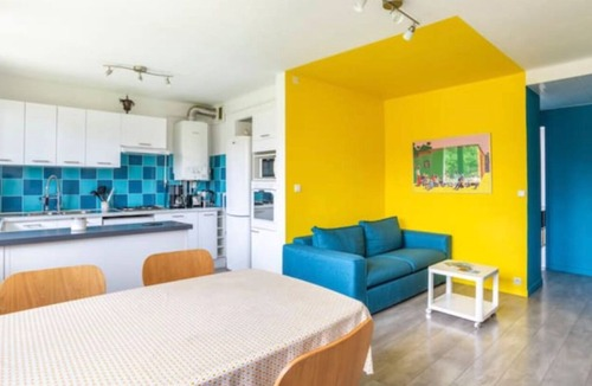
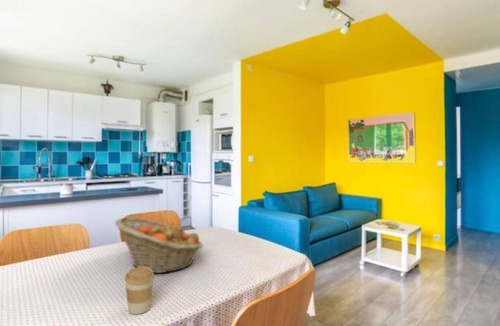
+ coffee cup (139, 289)
+ fruit basket (159, 239)
